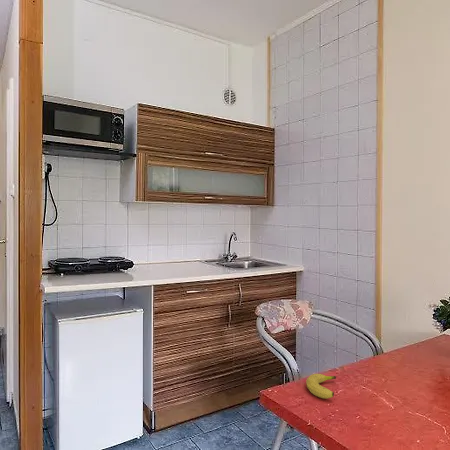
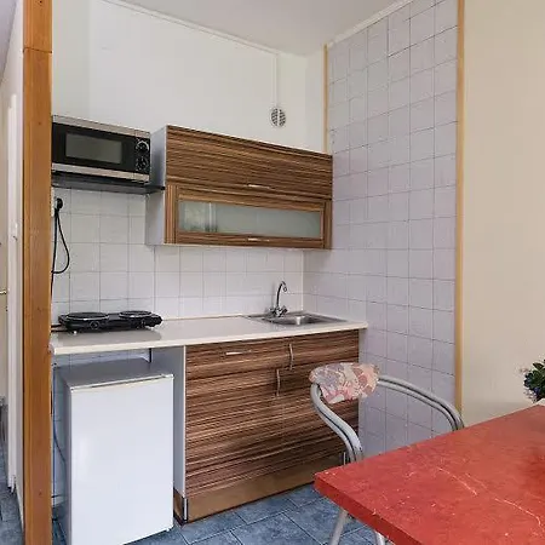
- fruit (323, 381)
